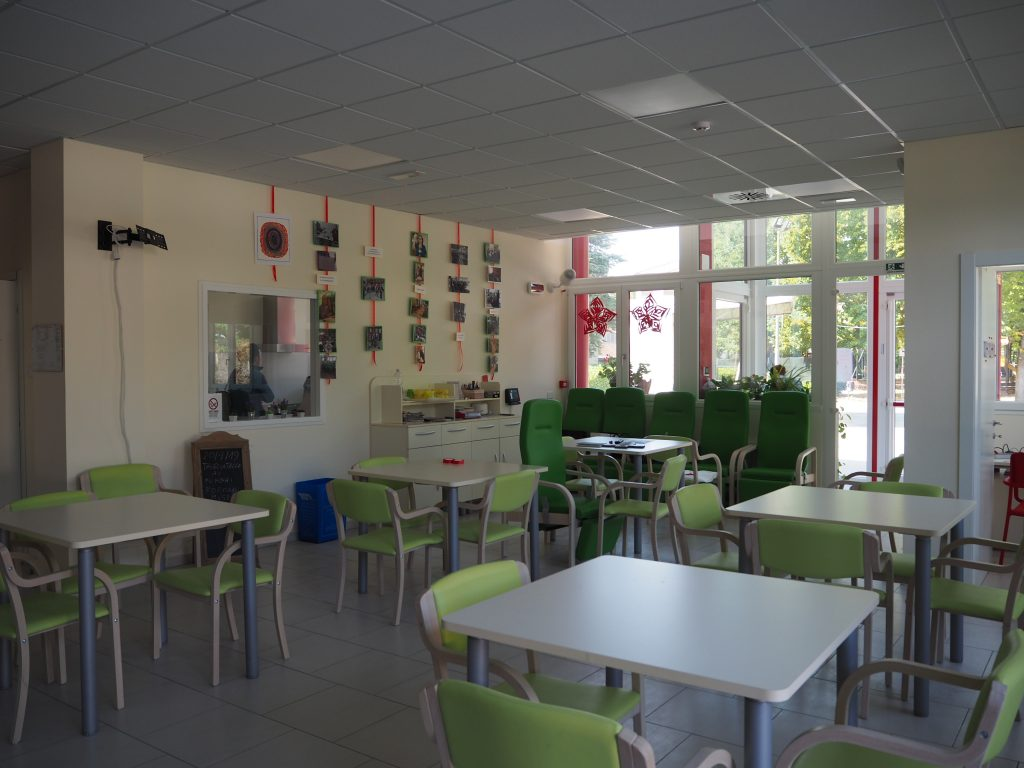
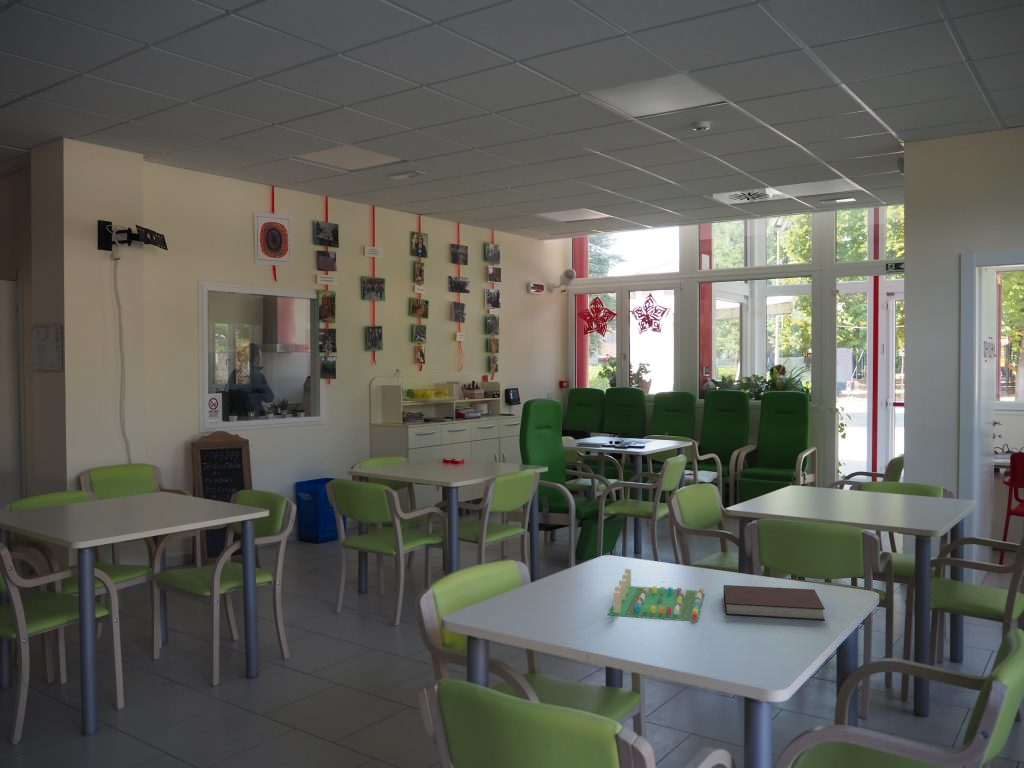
+ notebook (771, 601)
+ board game (658, 592)
